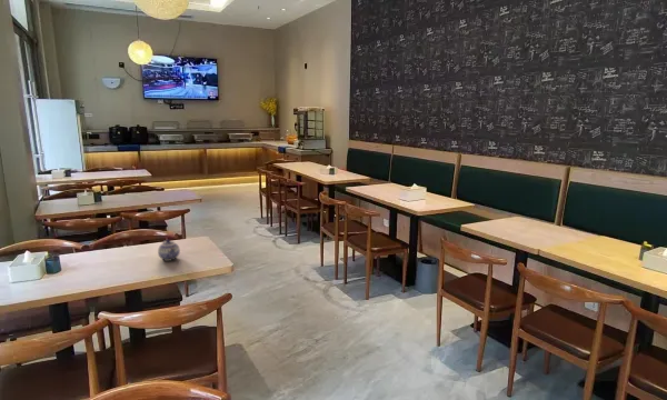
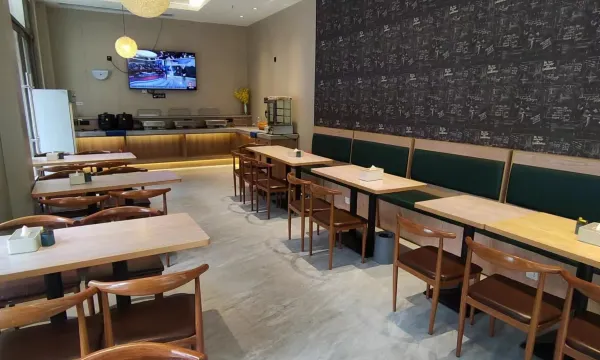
- teapot (168, 249)
